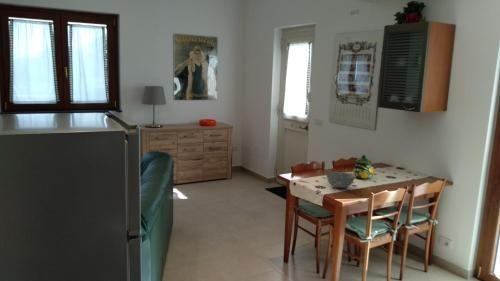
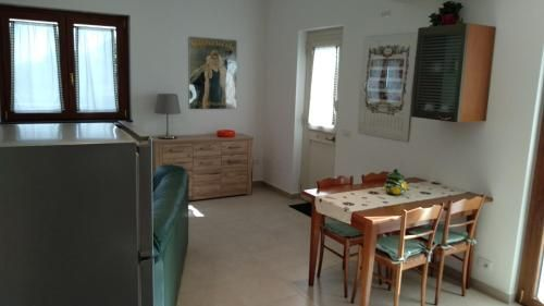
- bowl (339, 181)
